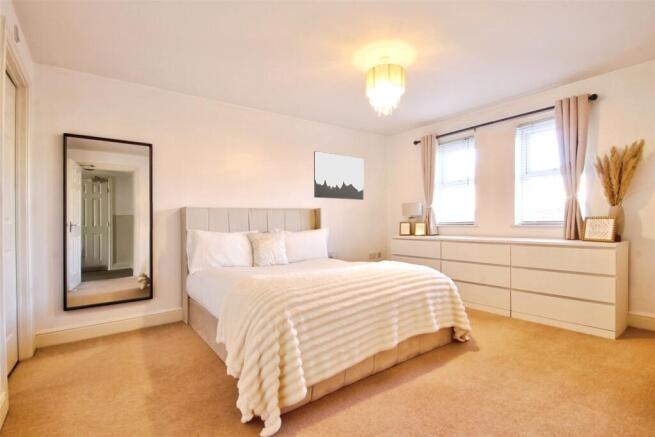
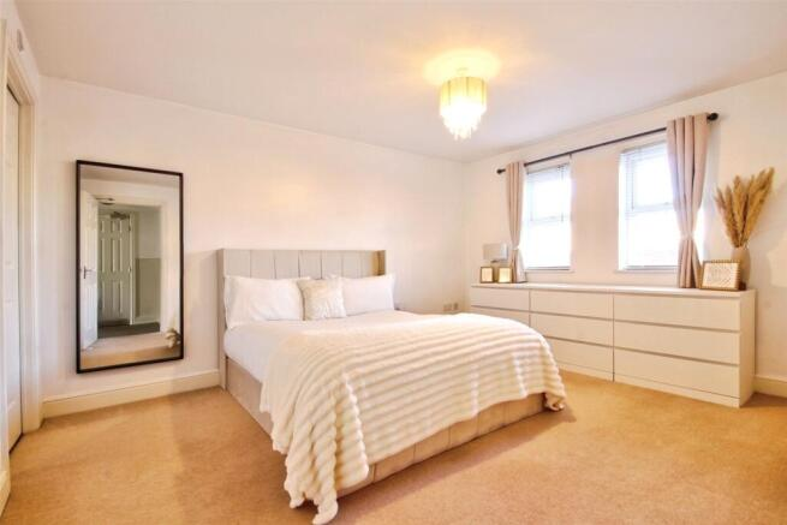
- wall art (340, 177)
